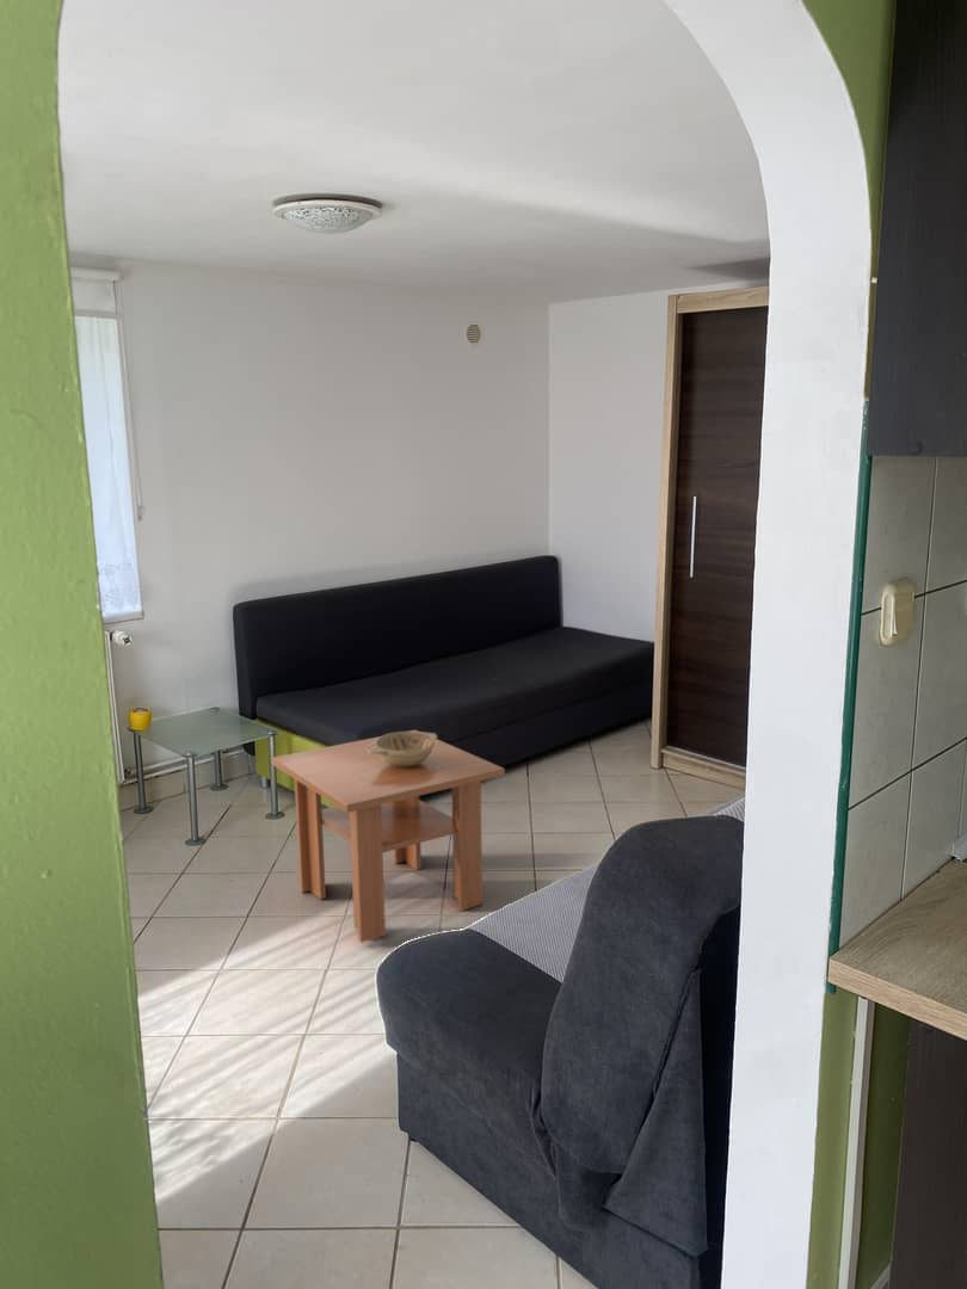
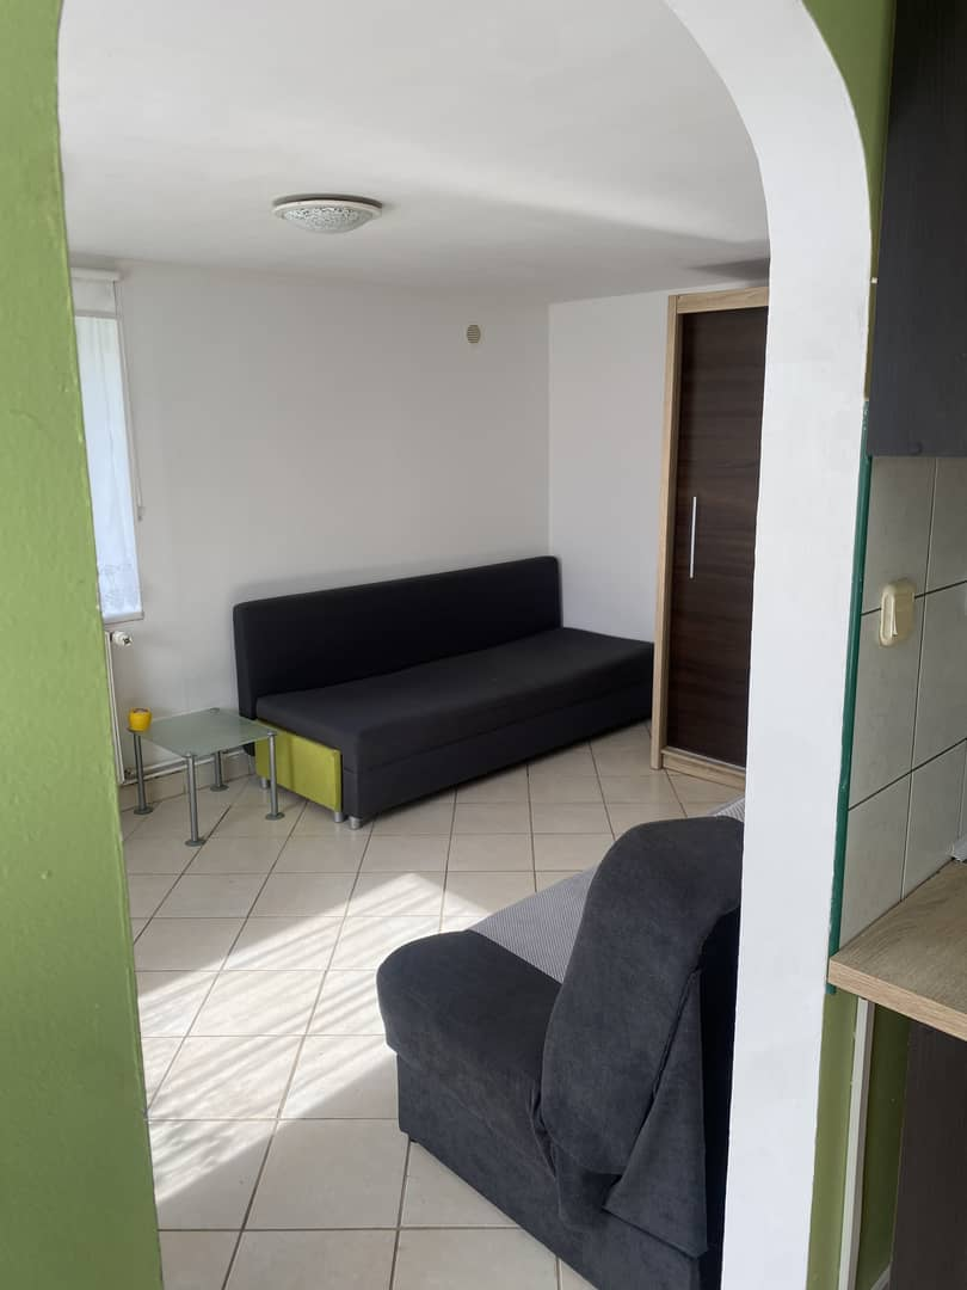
- coffee table (387, 831)
- decorative bowl (404, 751)
